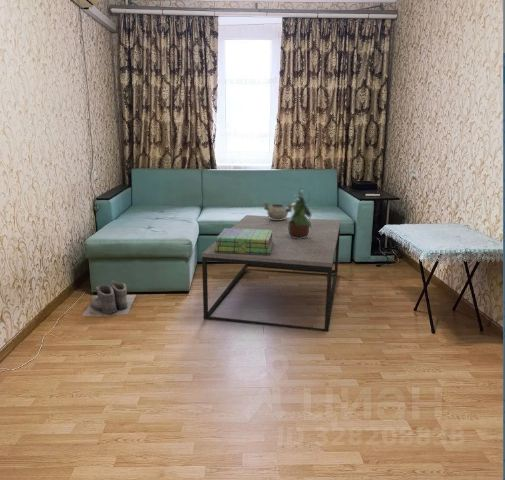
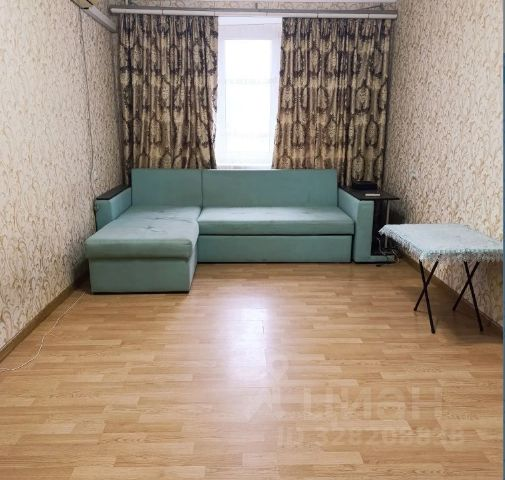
- potted plant (300, 212)
- boots (109, 293)
- stack of books (245, 240)
- coffee table (280, 264)
- decorative bowl (278, 210)
